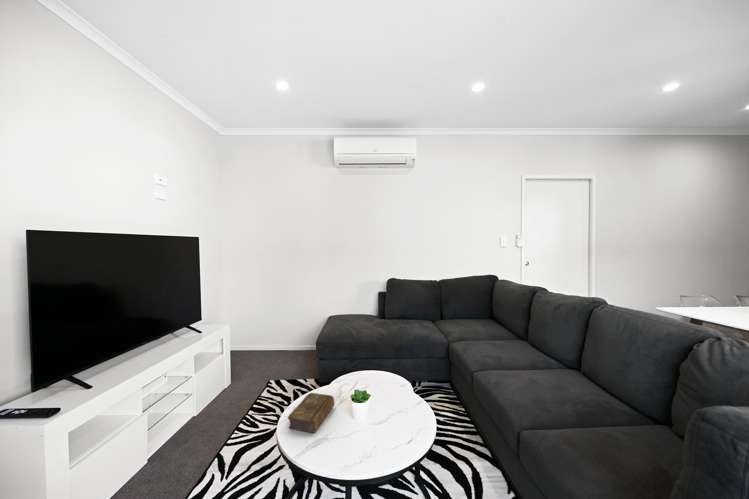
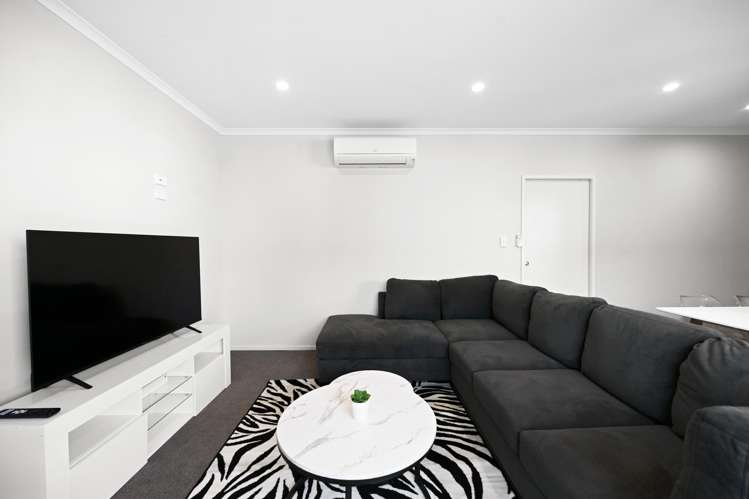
- book (312, 411)
